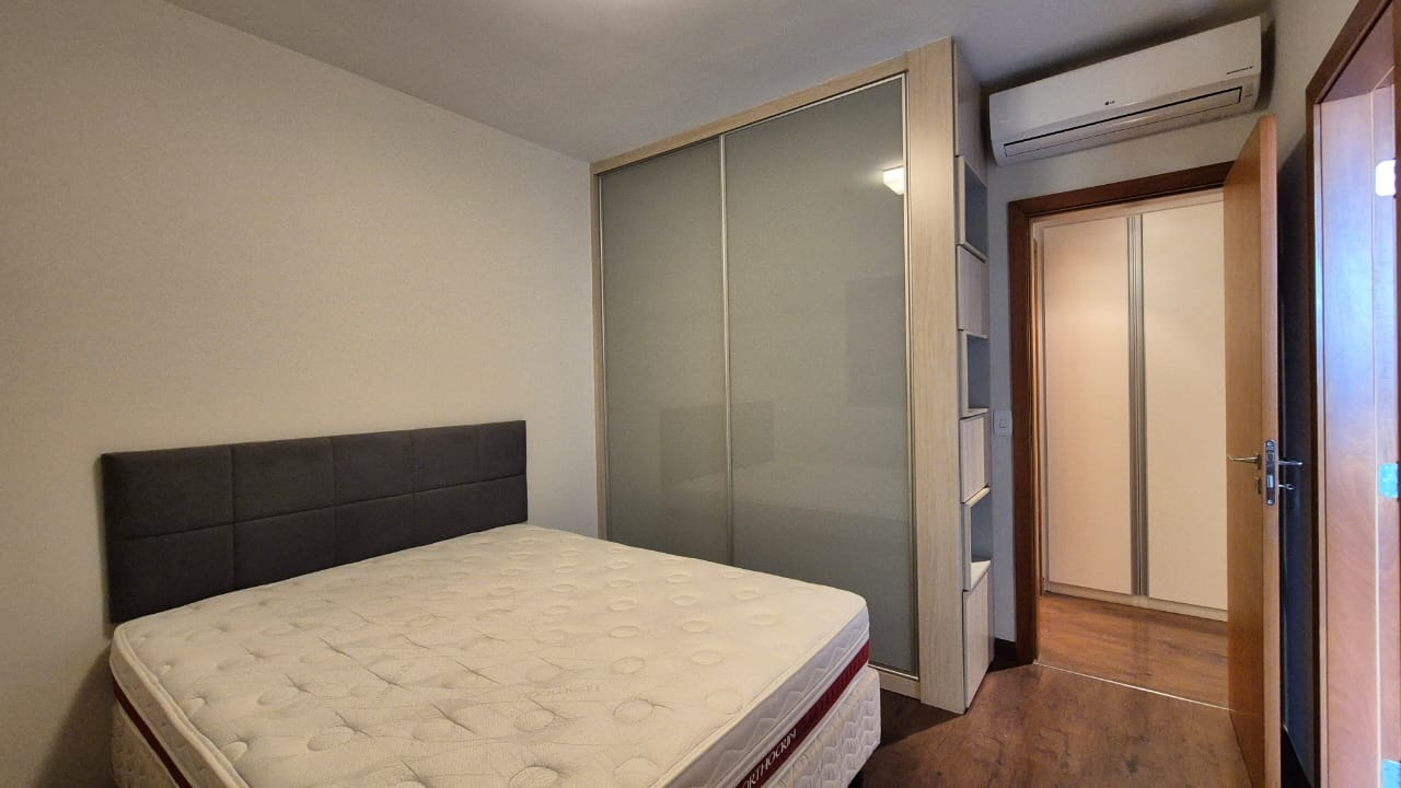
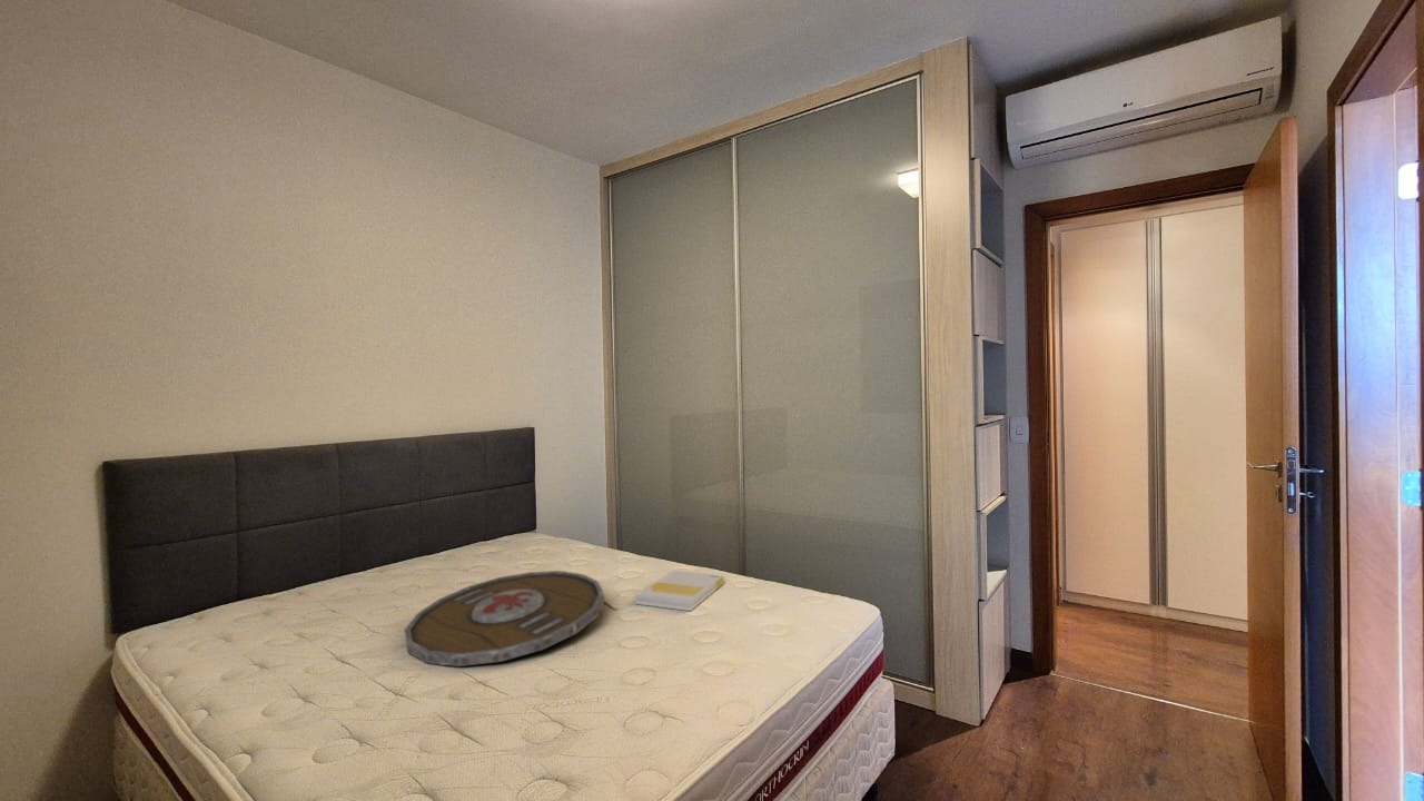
+ serving tray (510, 611)
+ book (681, 589)
